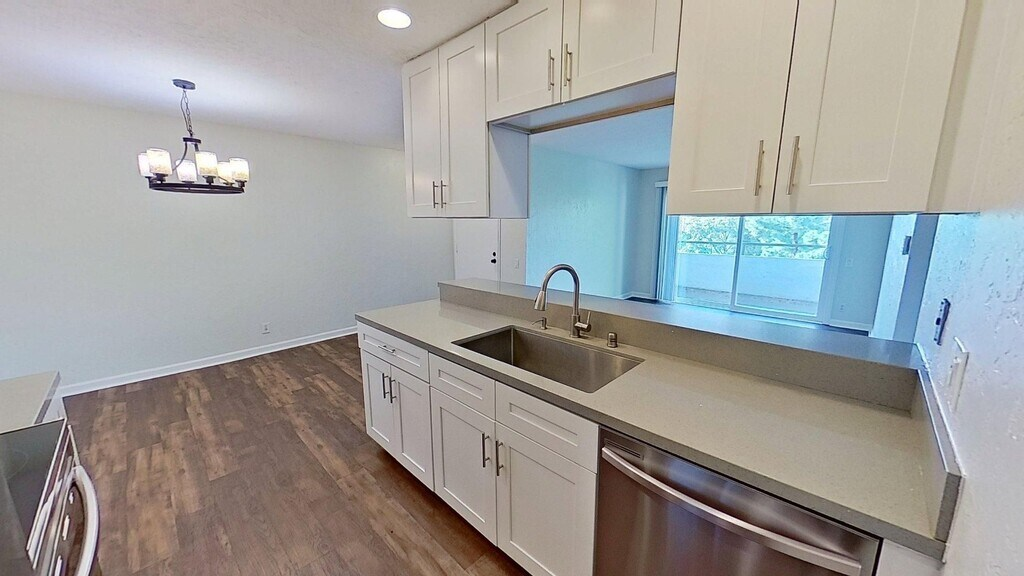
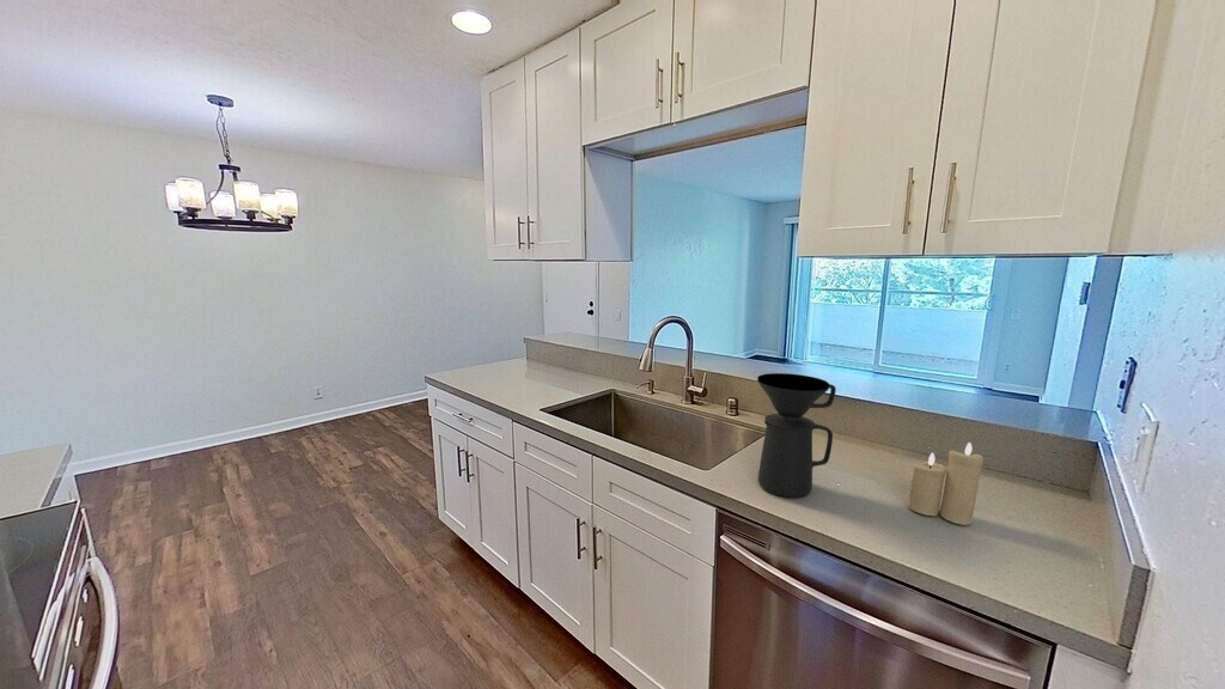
+ coffee maker (788, 434)
+ candle (943, 476)
